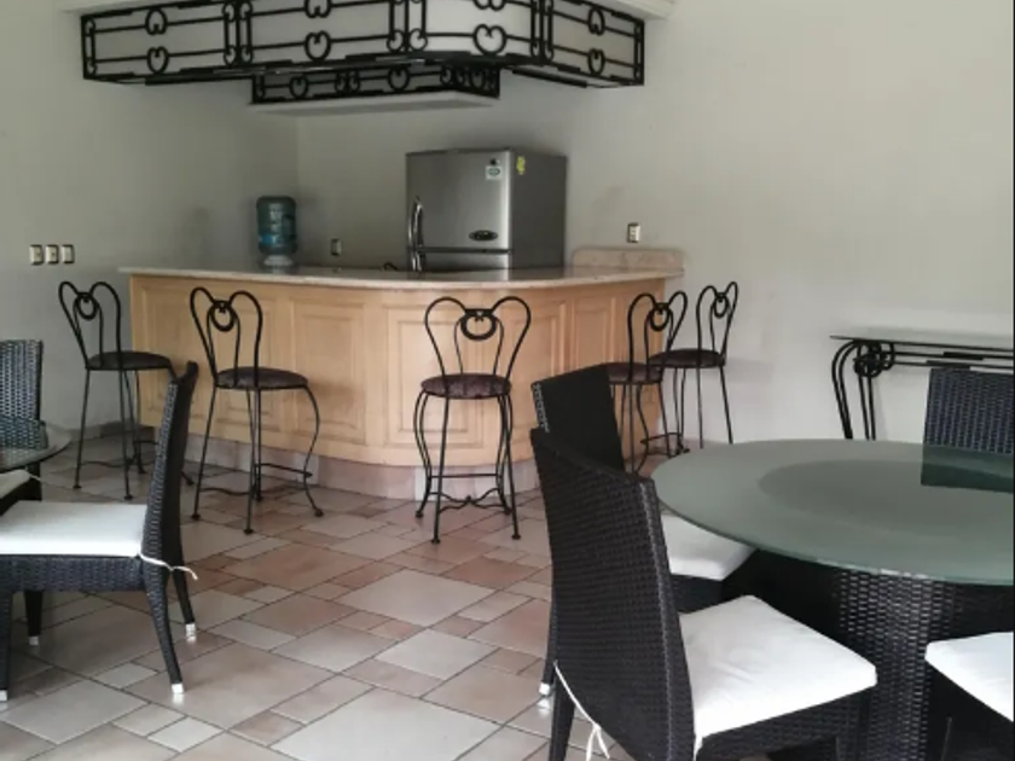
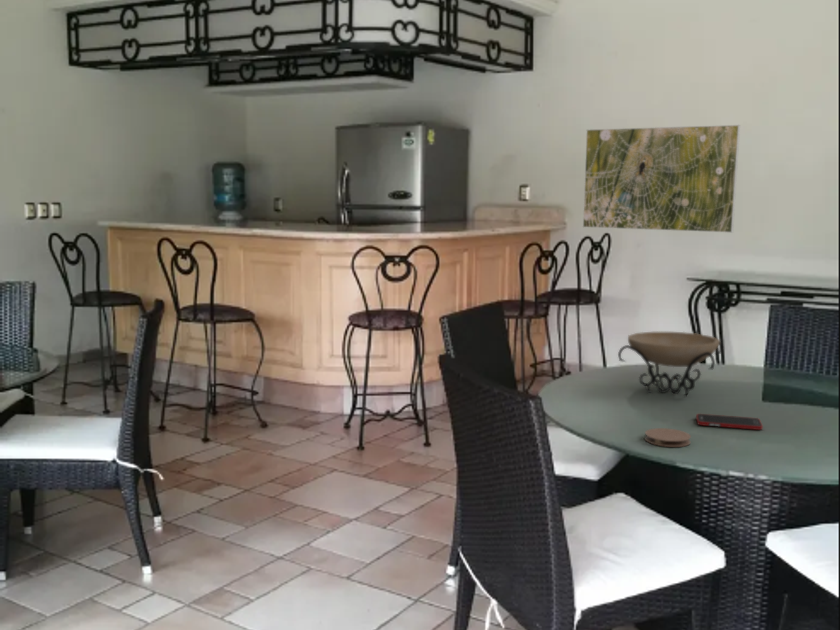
+ coaster (667, 437)
+ decorative bowl (671, 365)
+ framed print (657, 179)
+ cell phone (728, 421)
